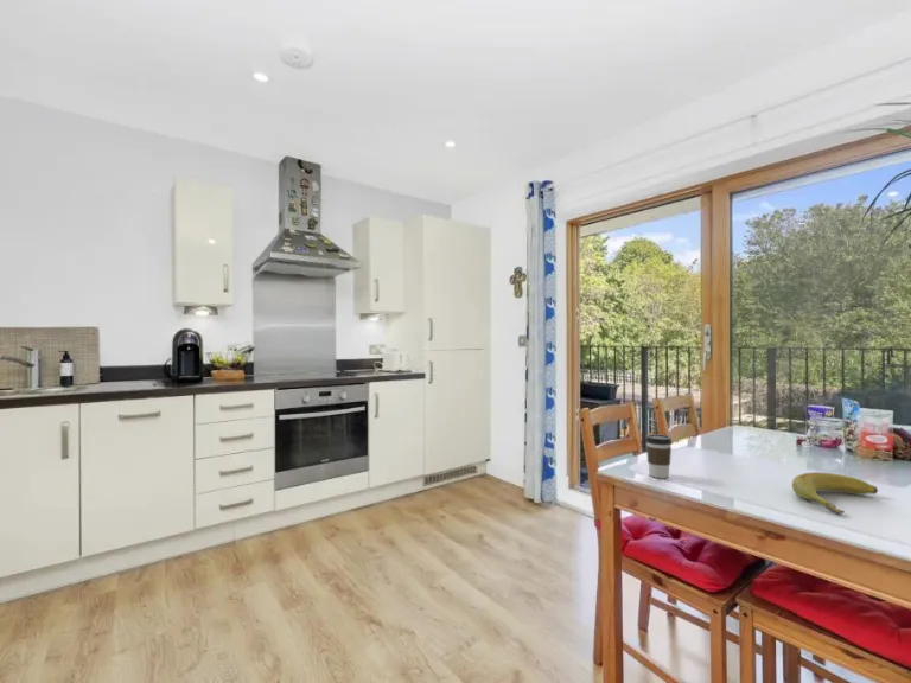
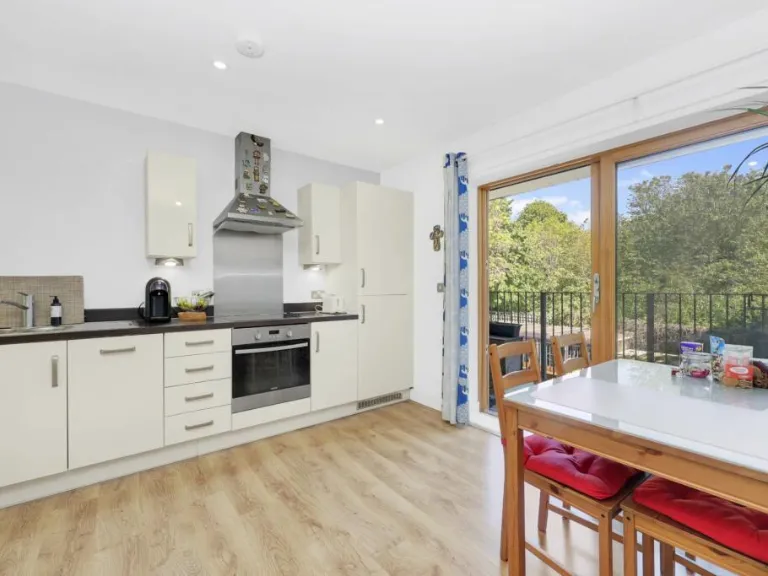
- coffee cup (658, 455)
- banana (835, 490)
